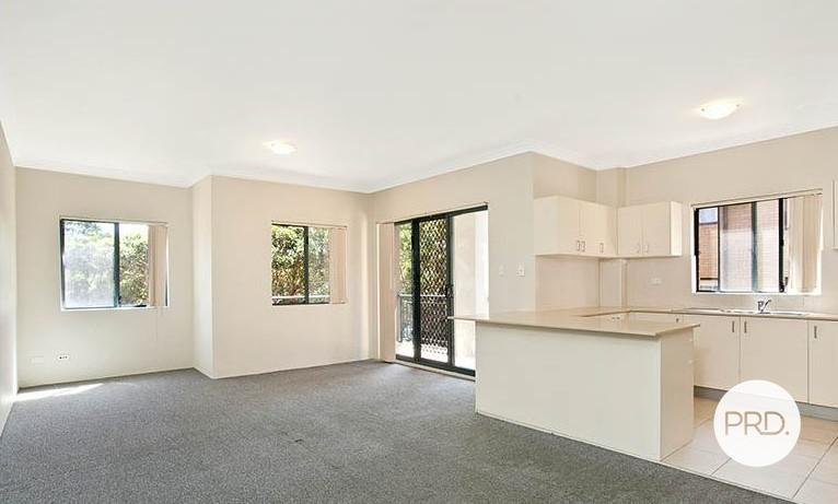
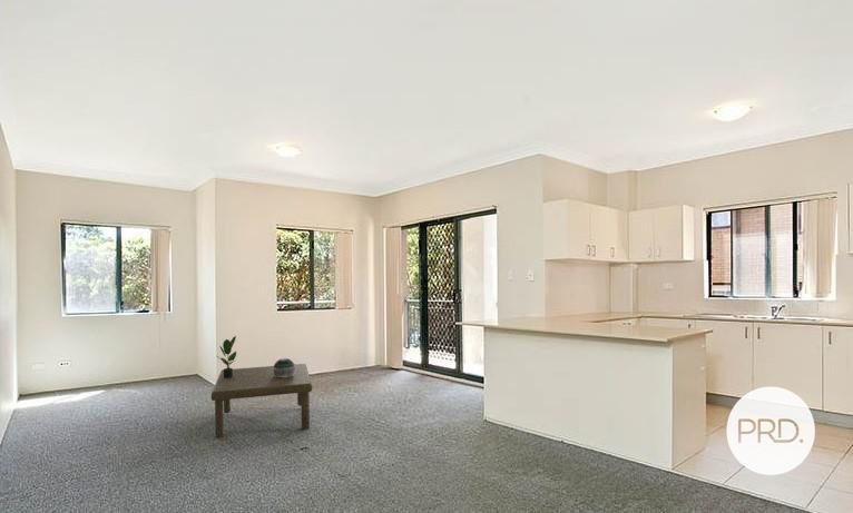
+ coffee table (264, 395)
+ potted plant (228, 356)
+ decorative sphere (284, 366)
